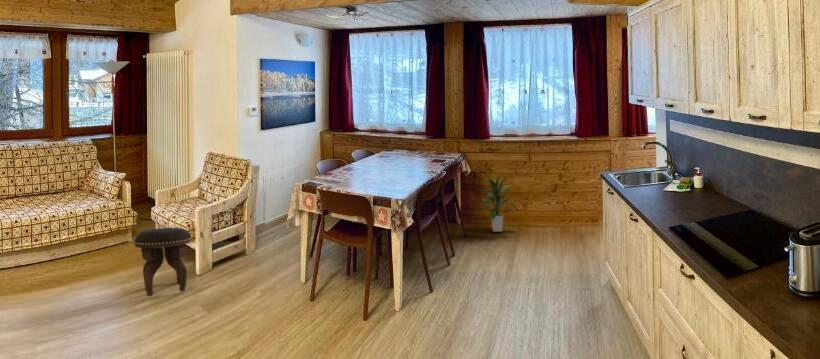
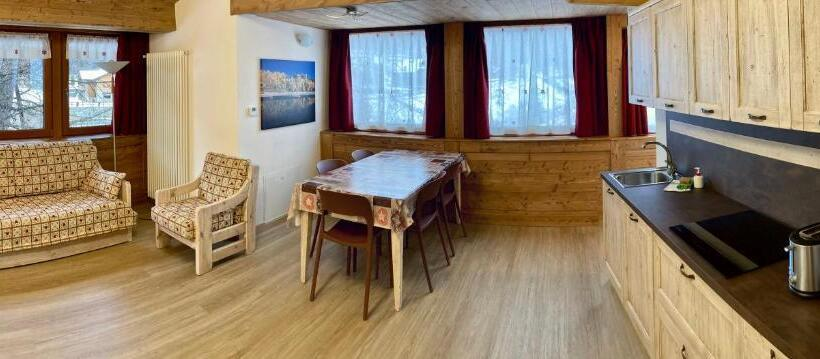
- footstool (165, 258)
- indoor plant (496, 202)
